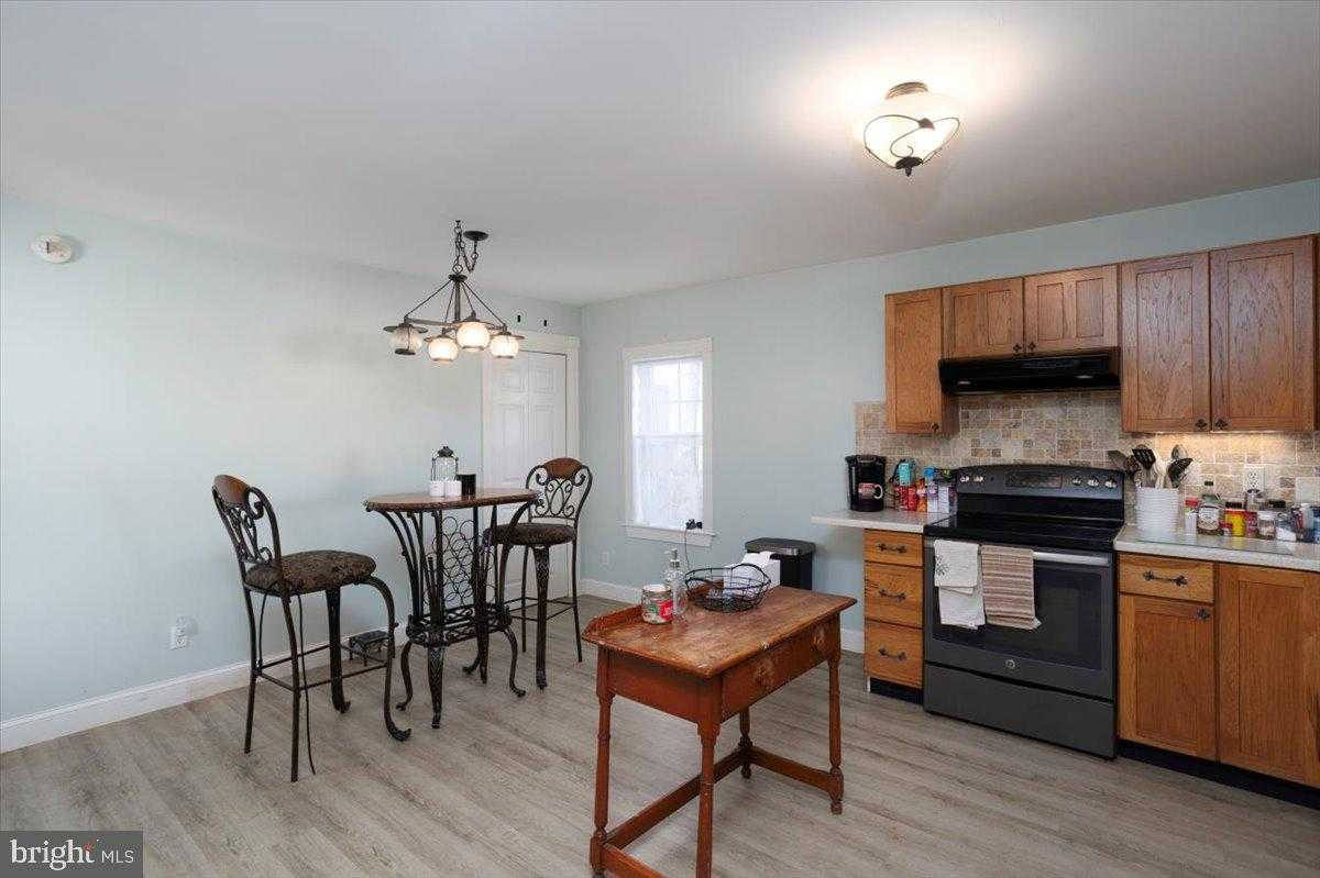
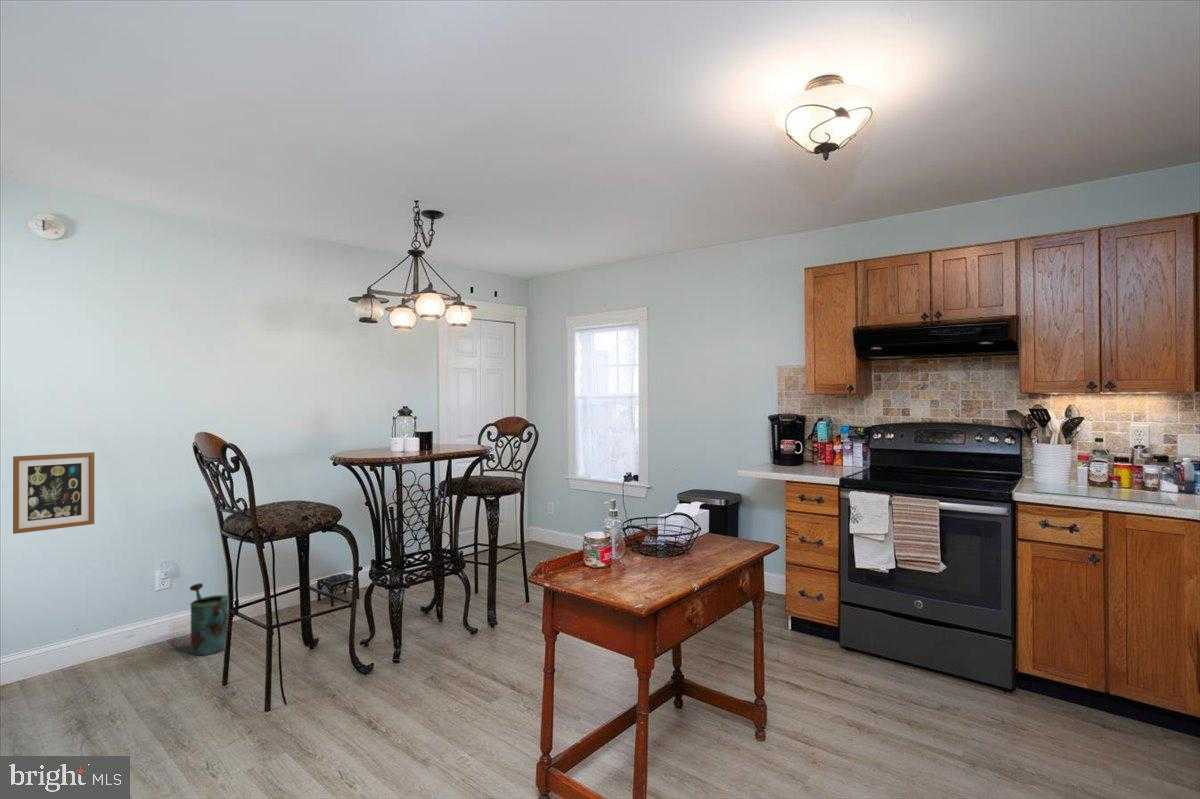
+ watering can (208, 617)
+ wall art (55, 491)
